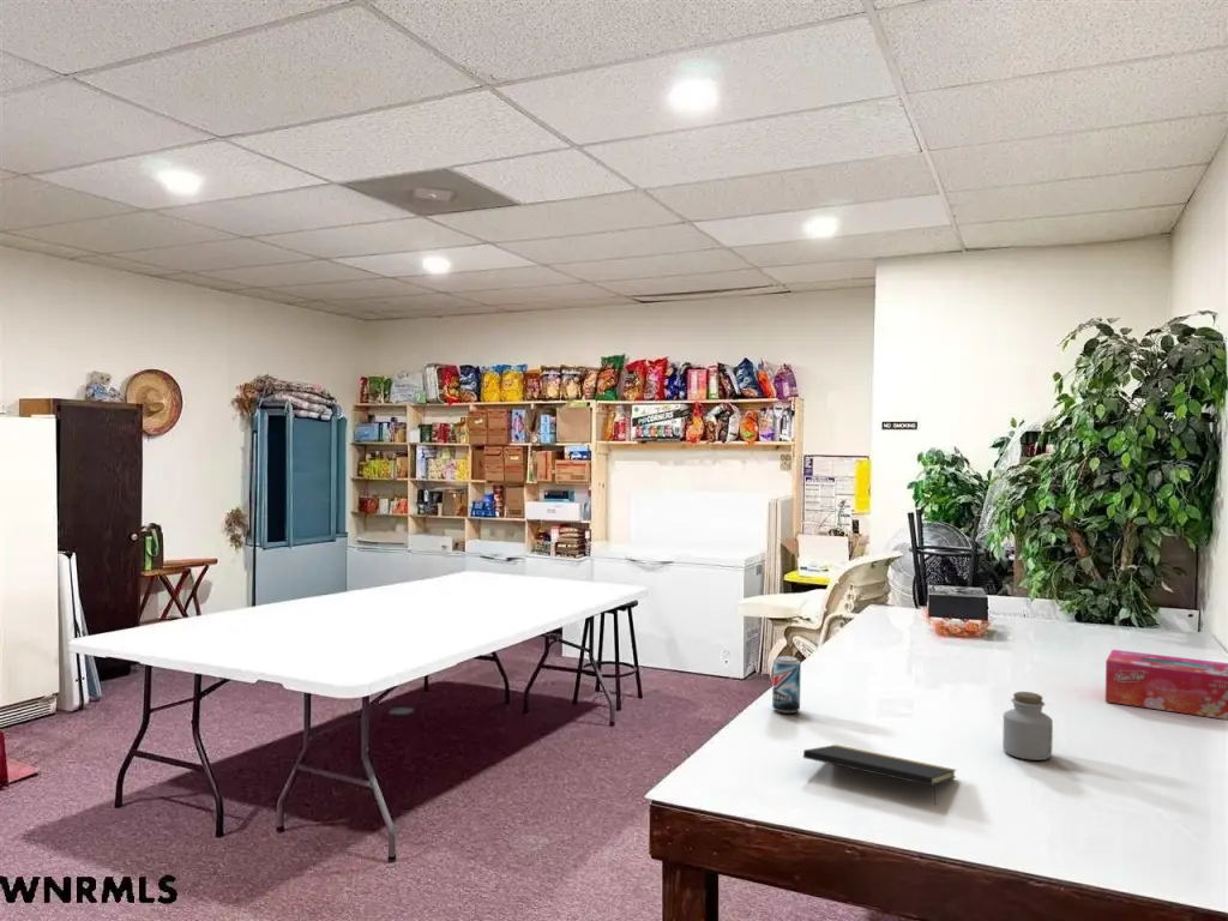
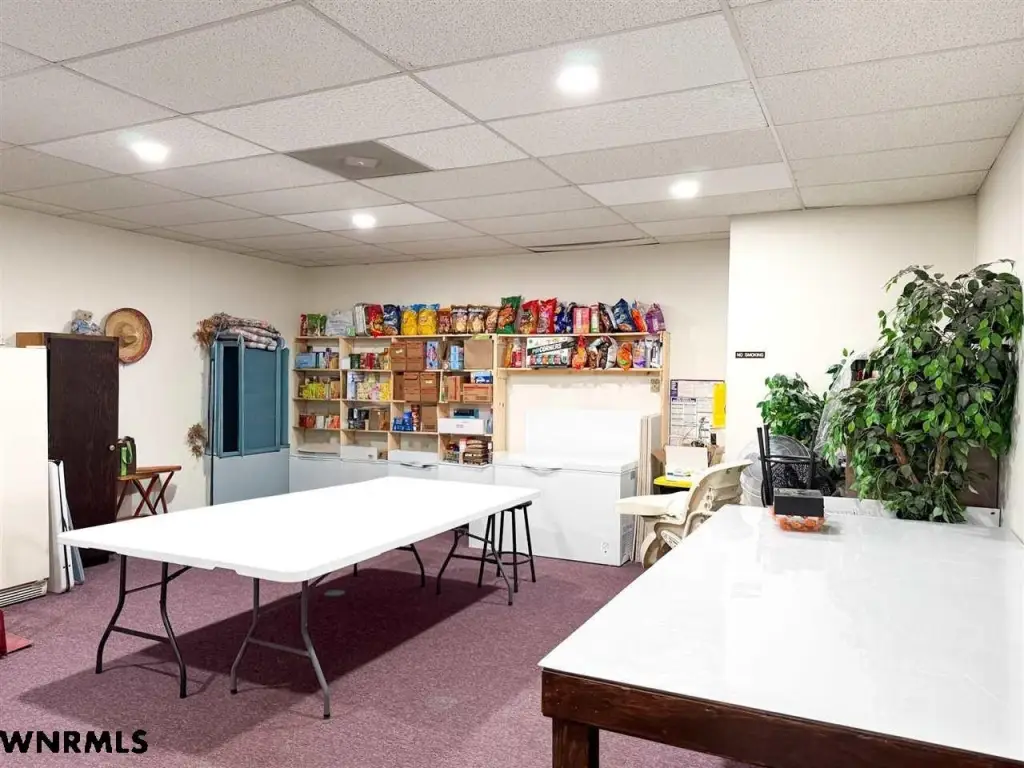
- jar (1027, 723)
- beer can (785, 684)
- notepad (879, 764)
- tissue box (1176, 684)
